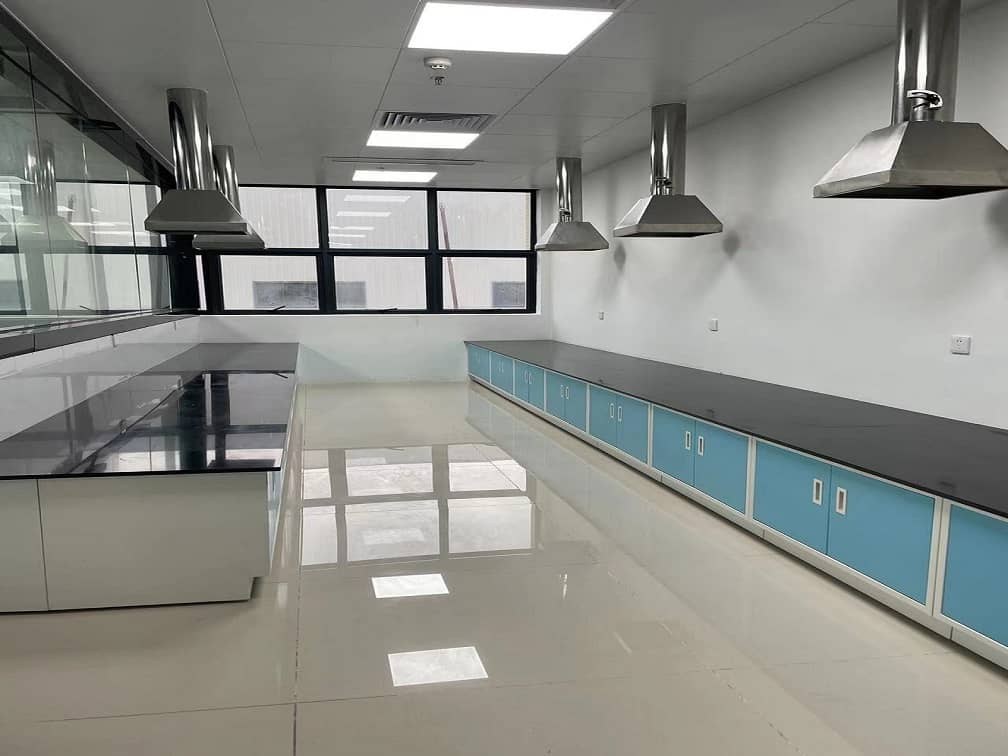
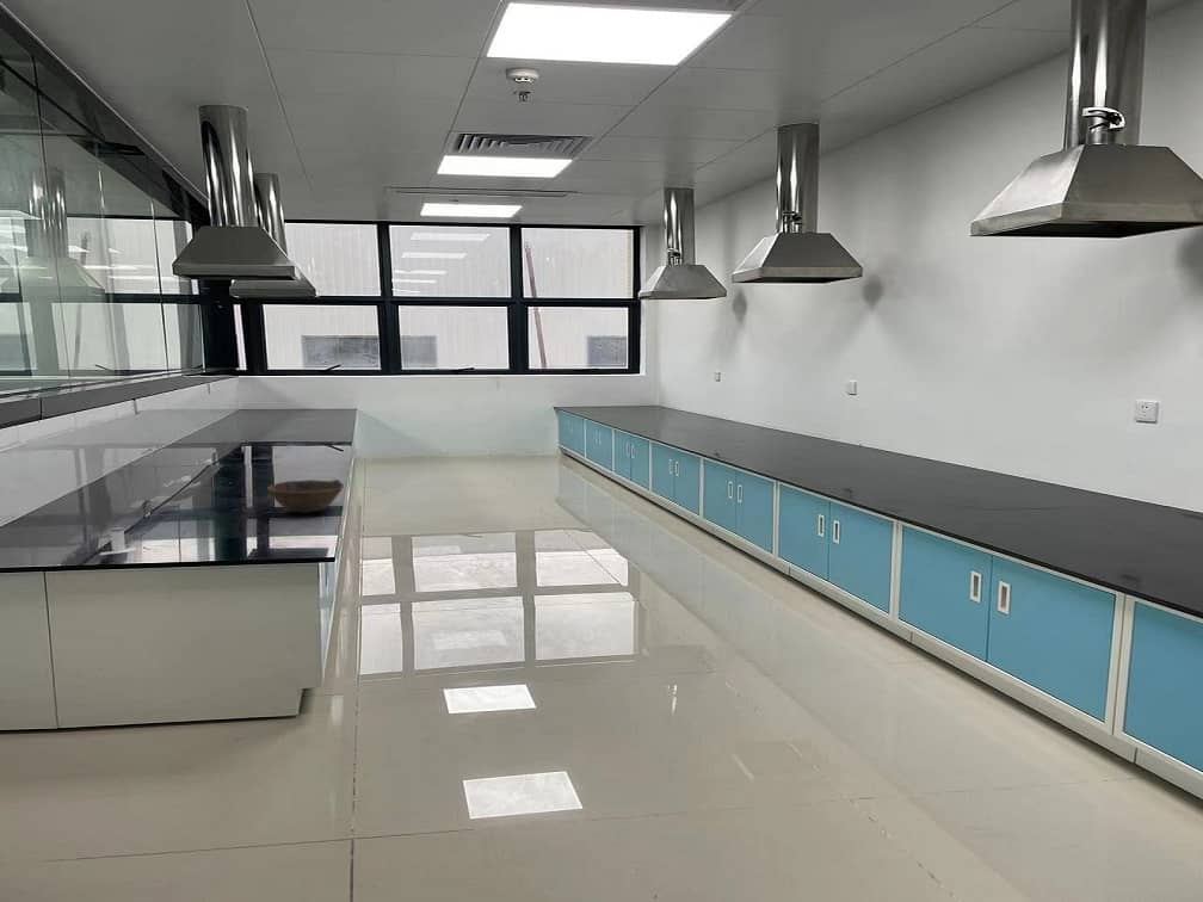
+ salt shaker (117, 538)
+ bowl (306, 496)
